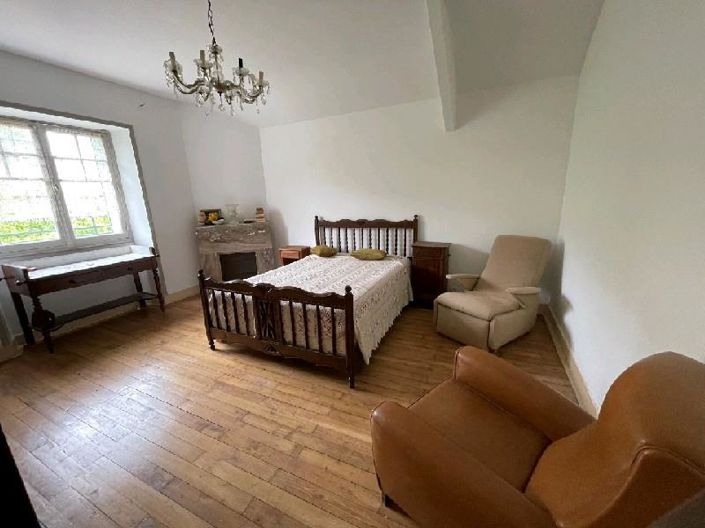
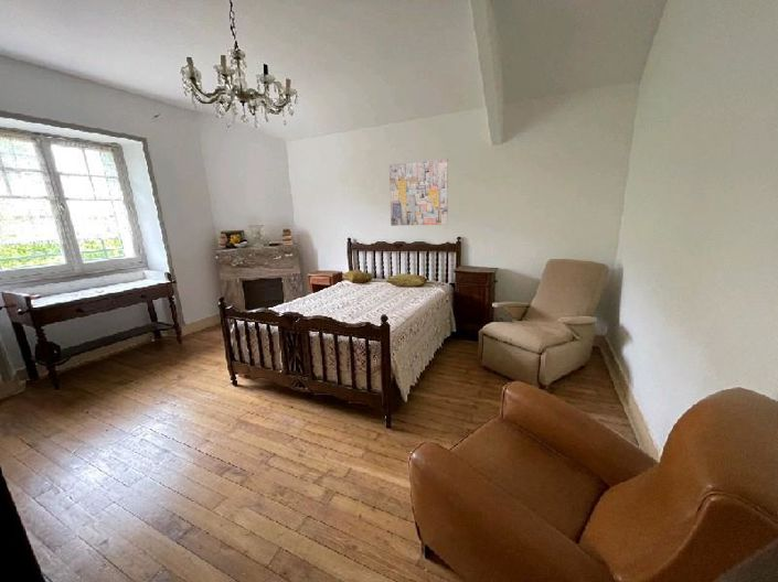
+ wall art (417, 194)
